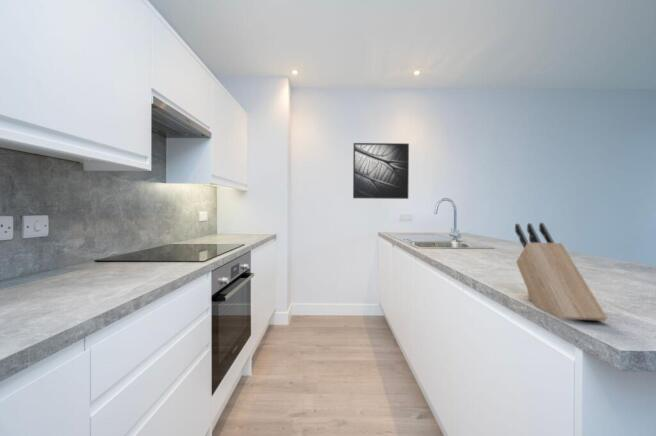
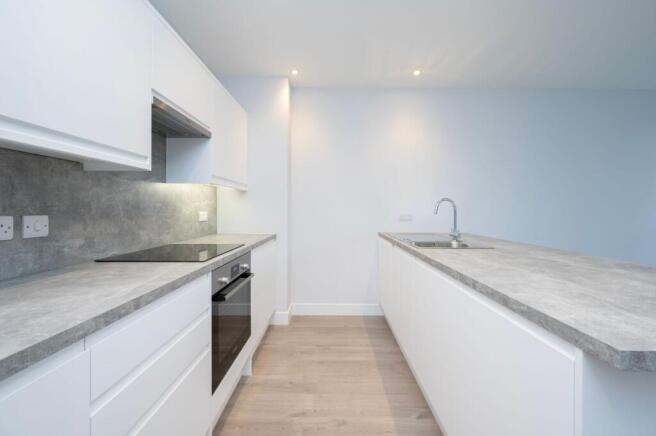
- knife block (550, 264)
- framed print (380, 170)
